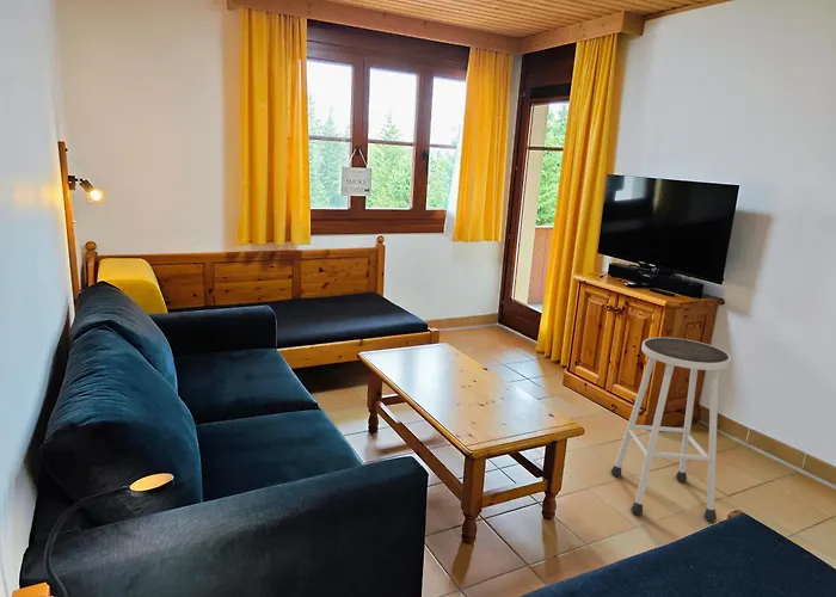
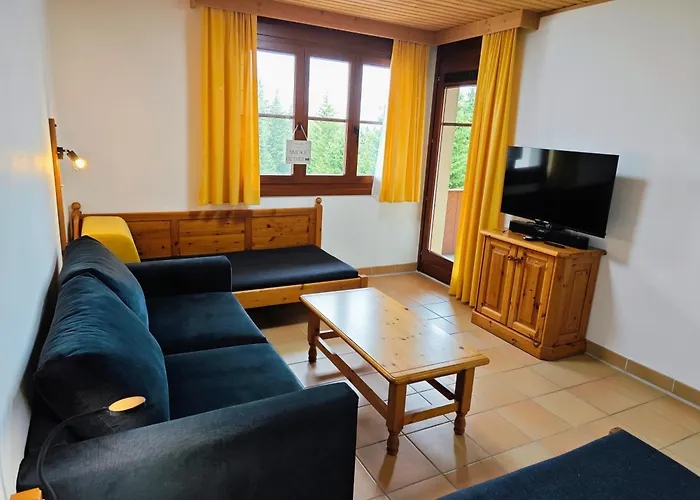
- stool (671, 427)
